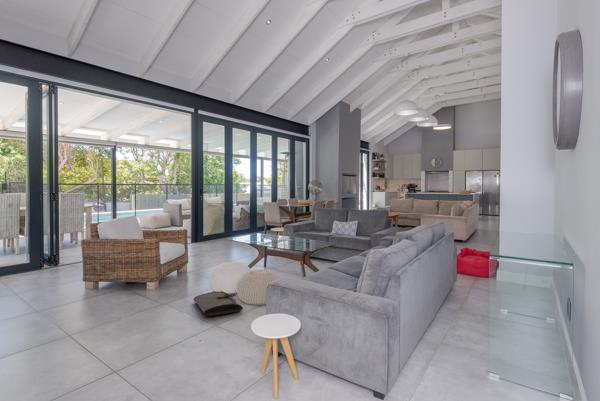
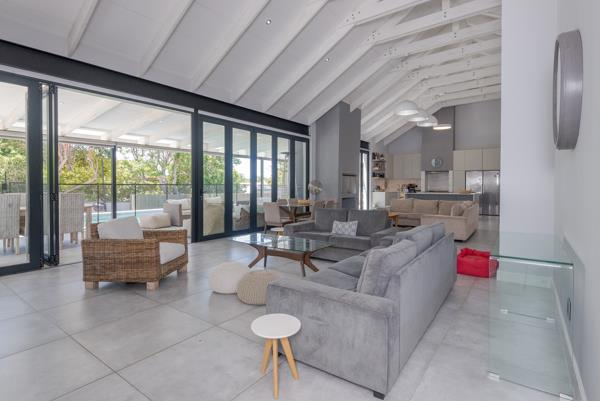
- tool roll (217, 299)
